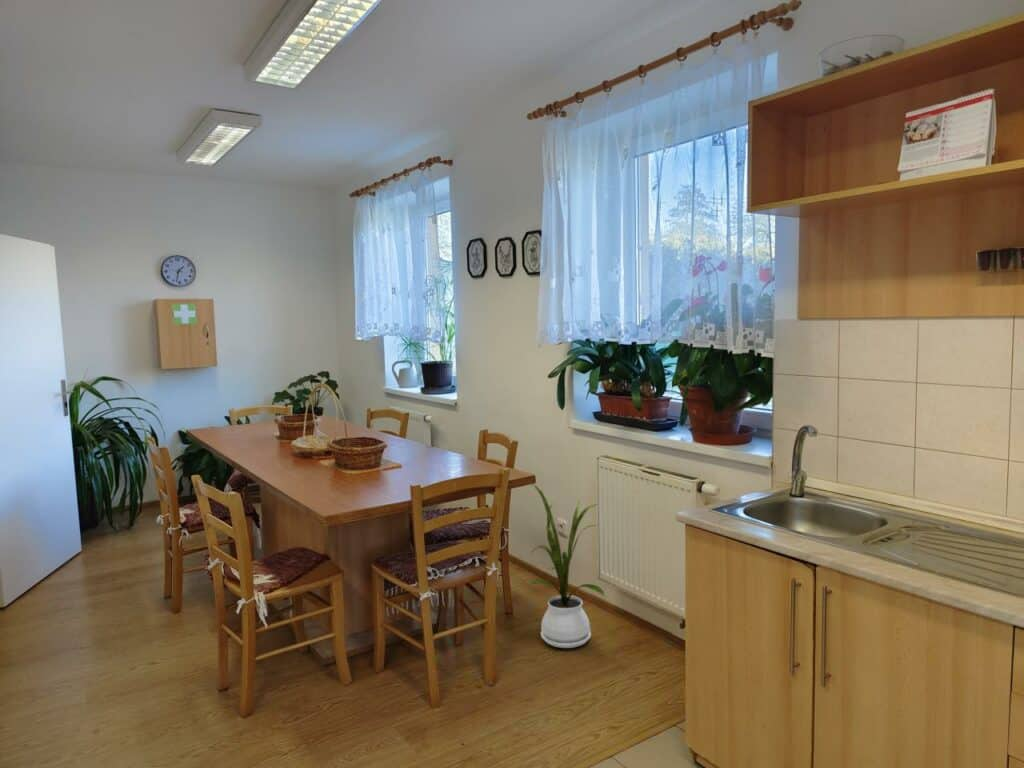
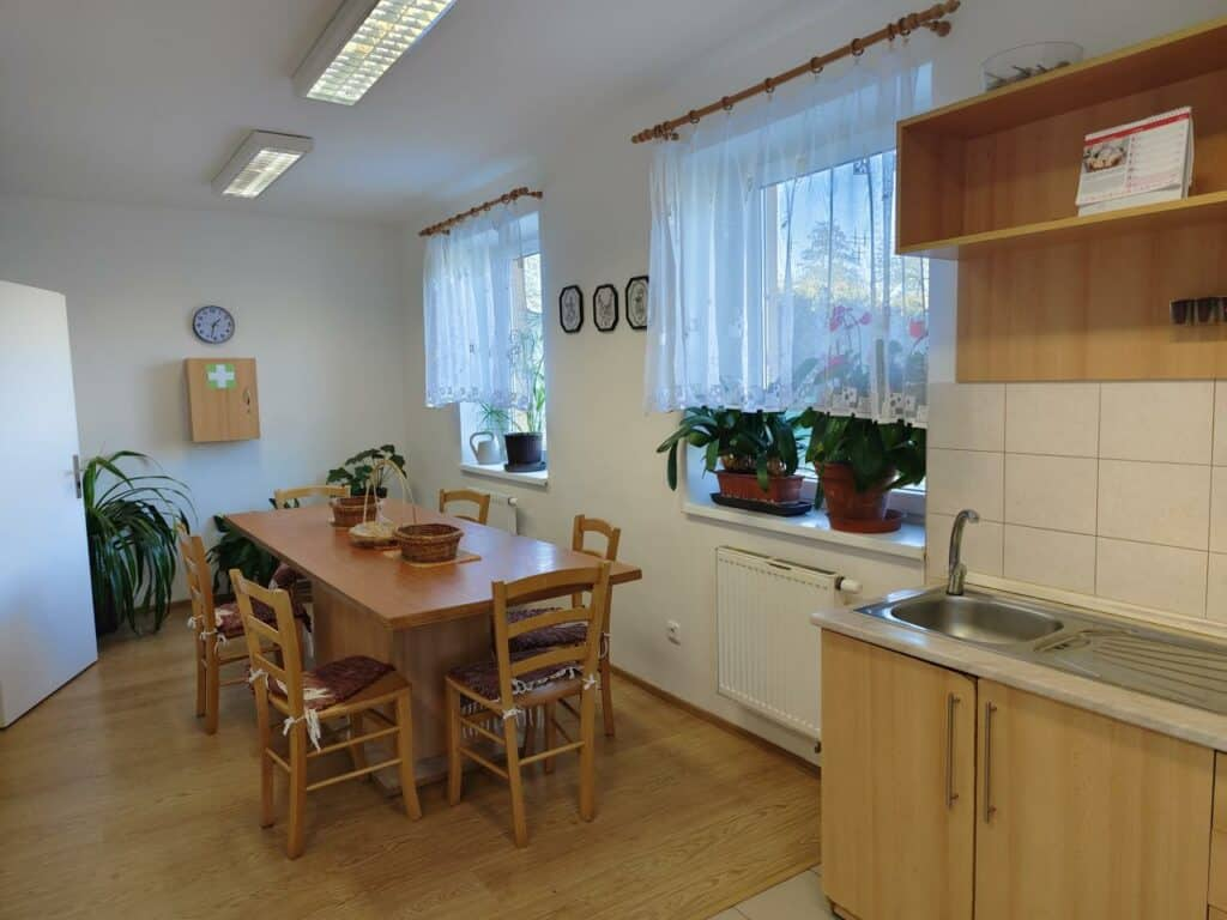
- house plant (560, 562)
